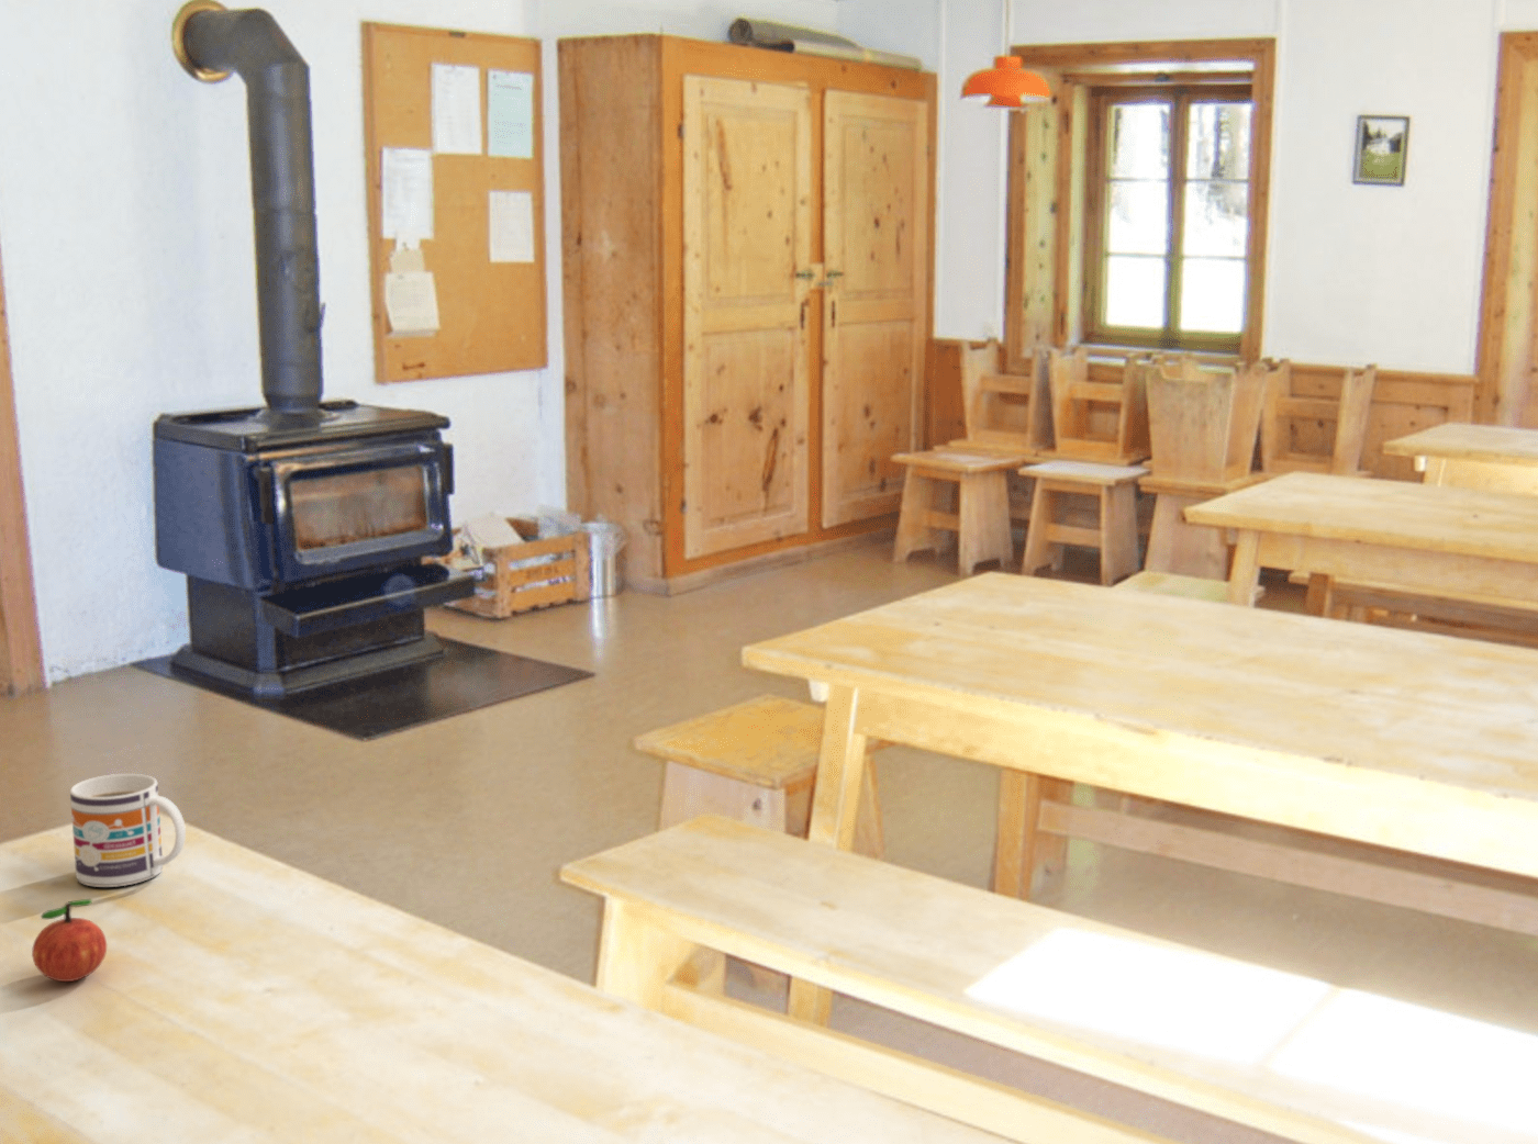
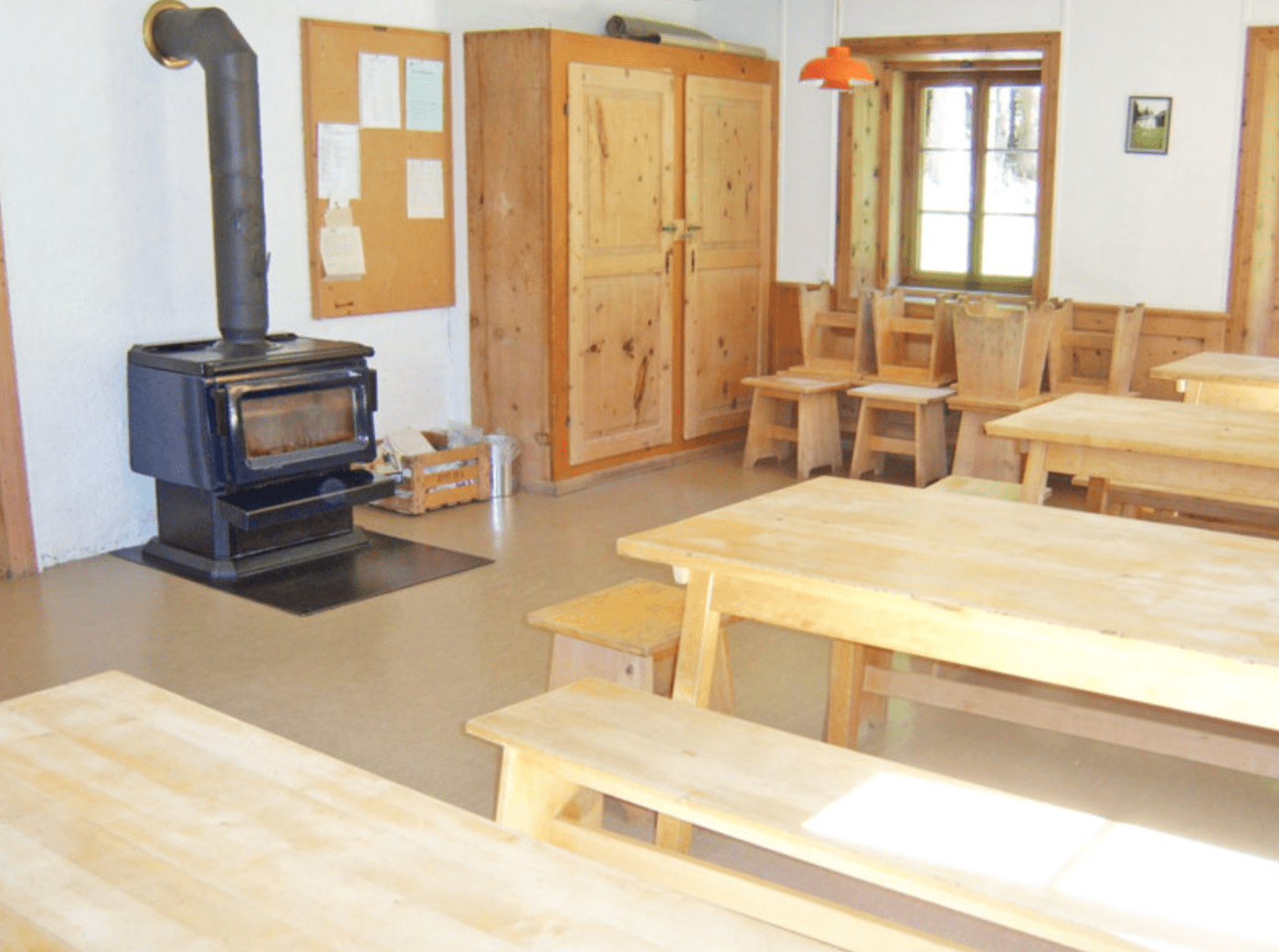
- mug (123, 830)
- apple (69, 940)
